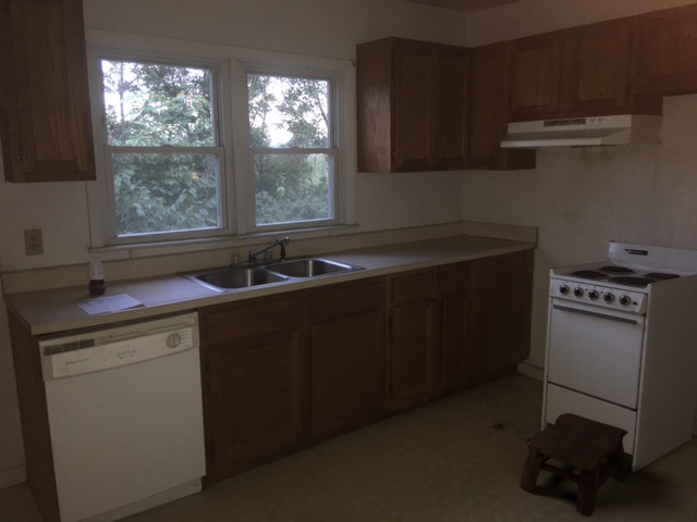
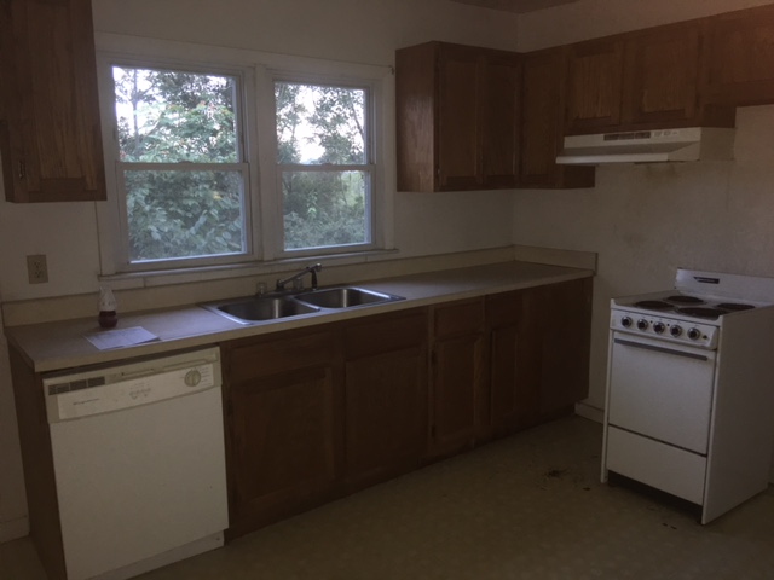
- stool (572, 458)
